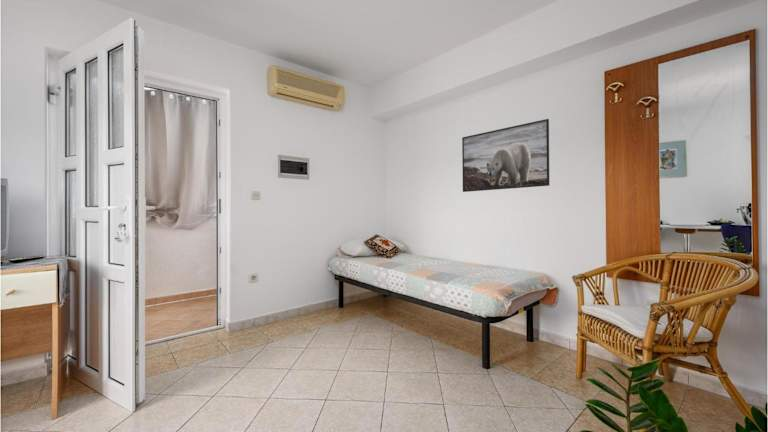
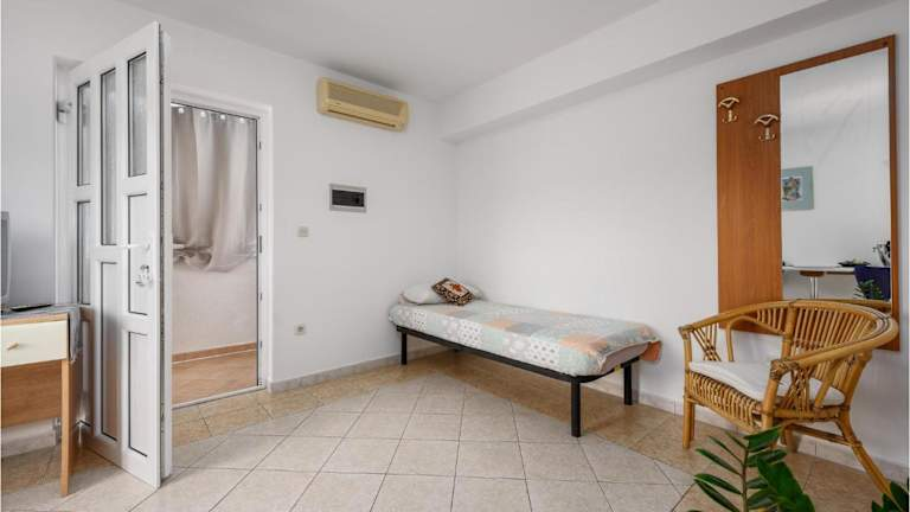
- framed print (501, 159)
